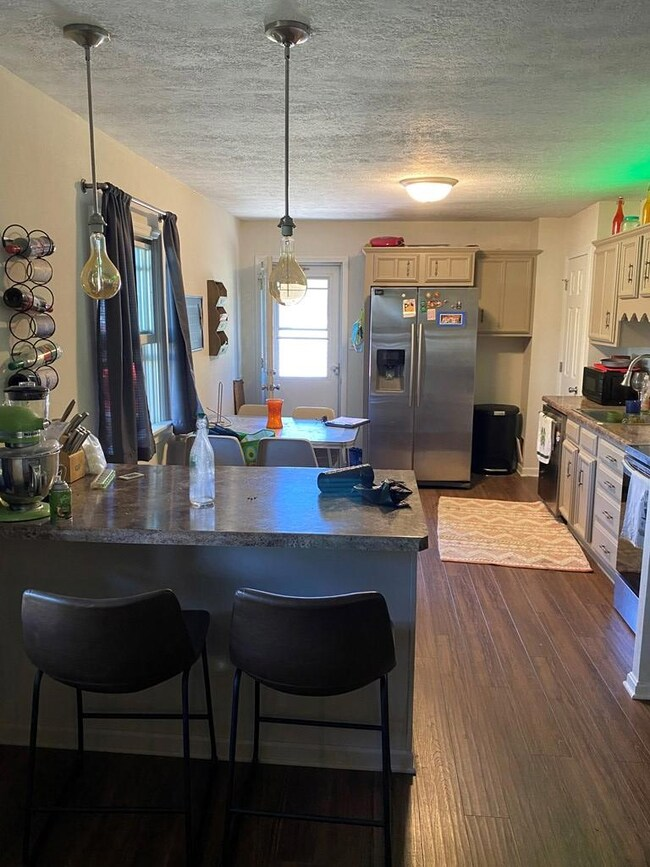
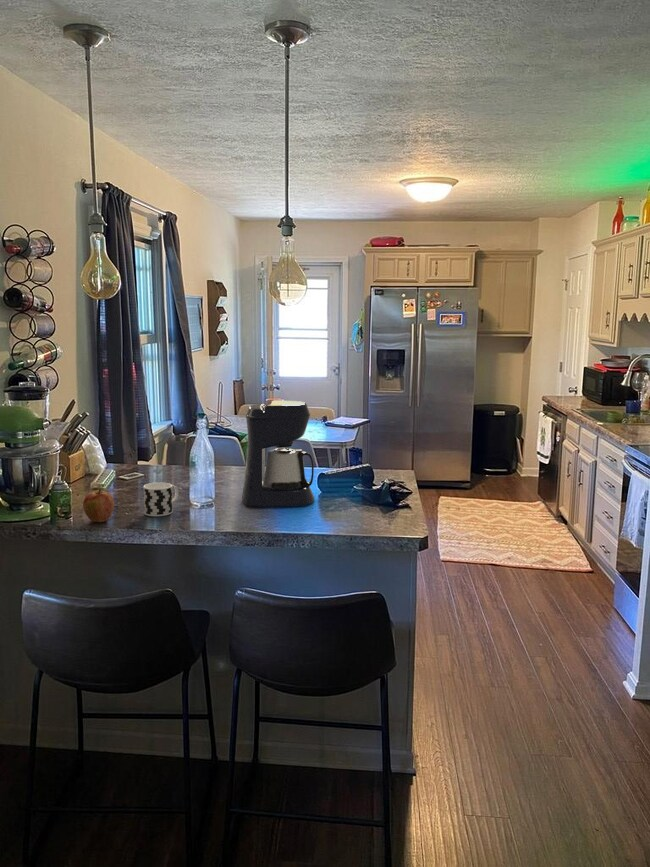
+ cup (162, 498)
+ apple (98, 504)
+ coffee maker (276, 451)
